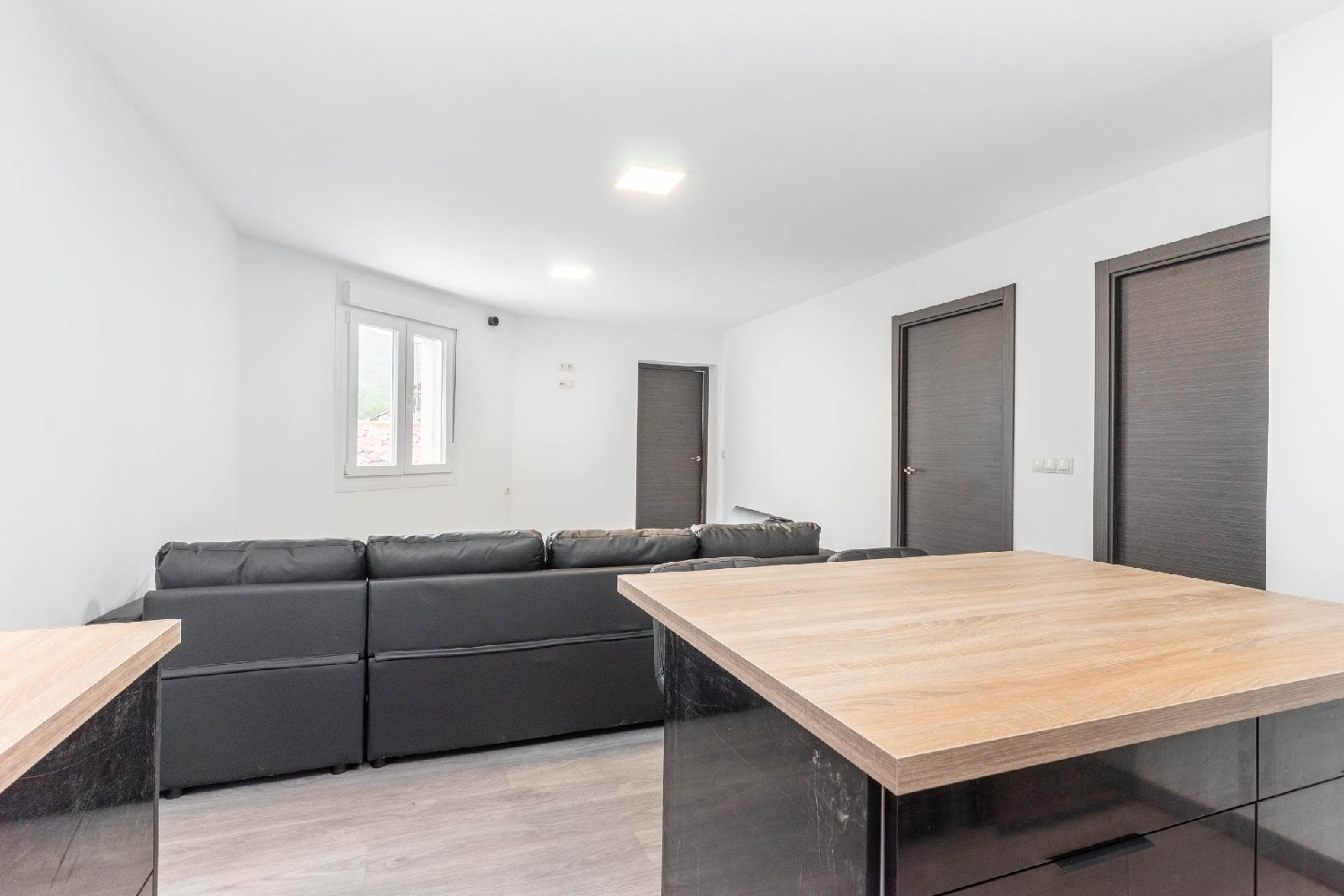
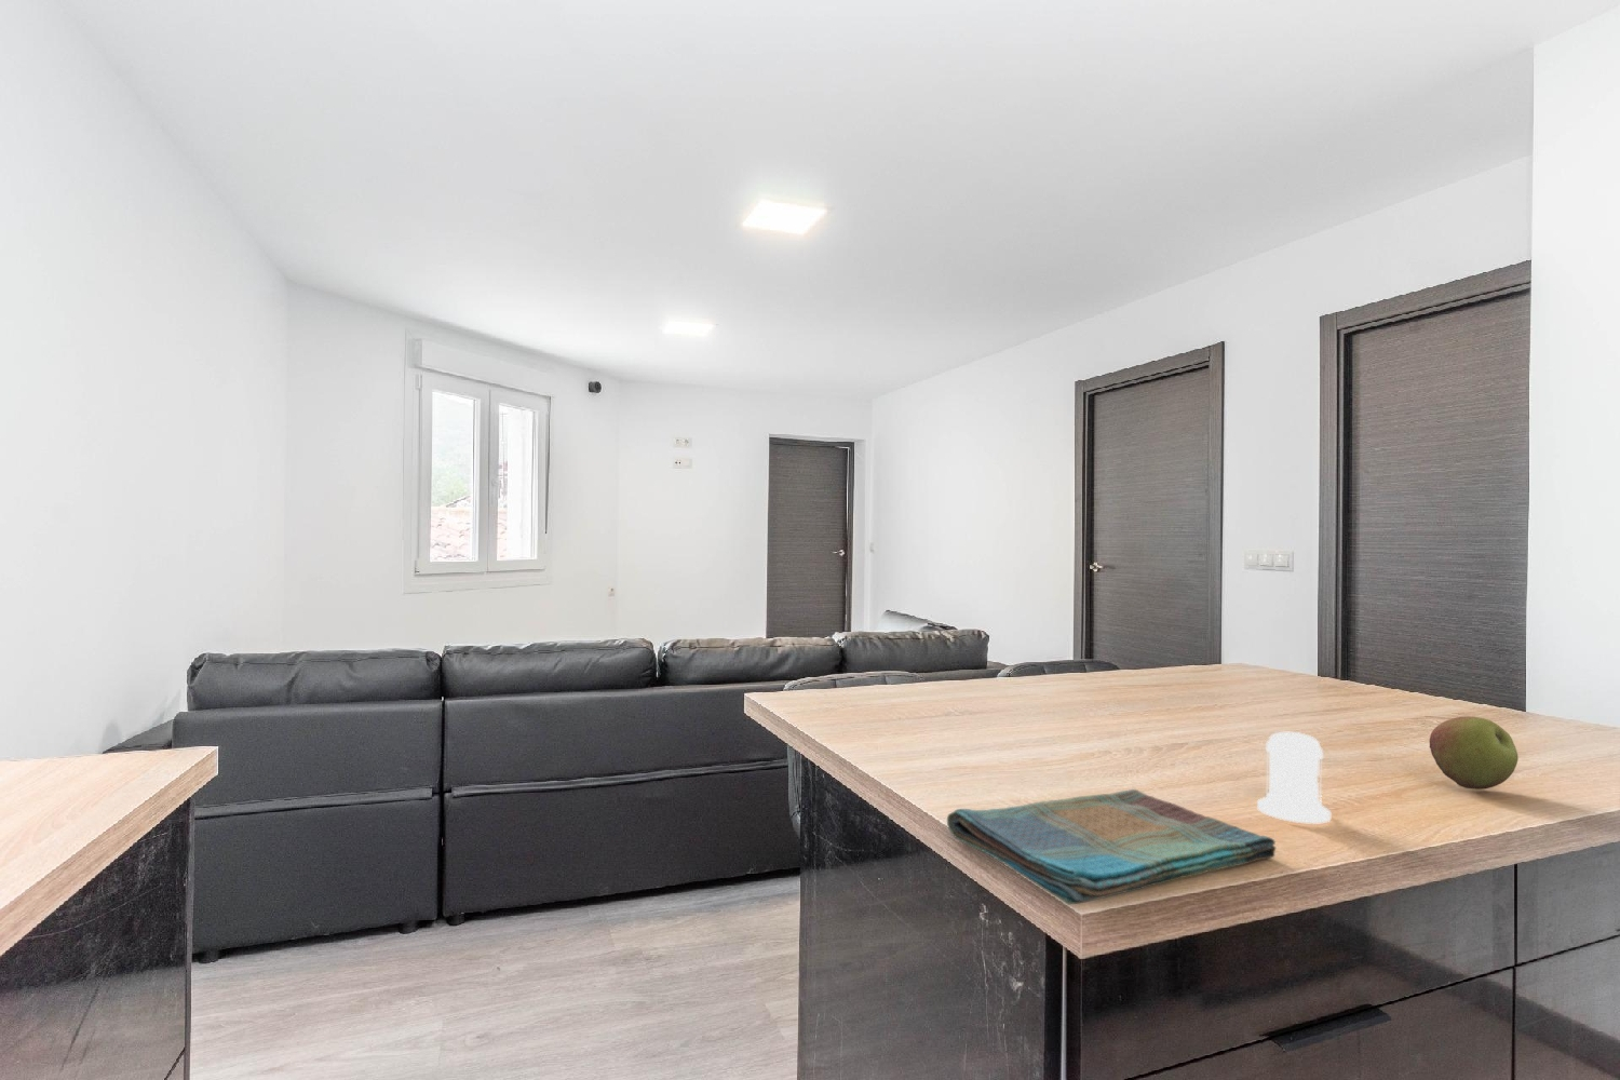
+ salt shaker (1293, 773)
+ dish towel (1105, 832)
+ apple (1472, 752)
